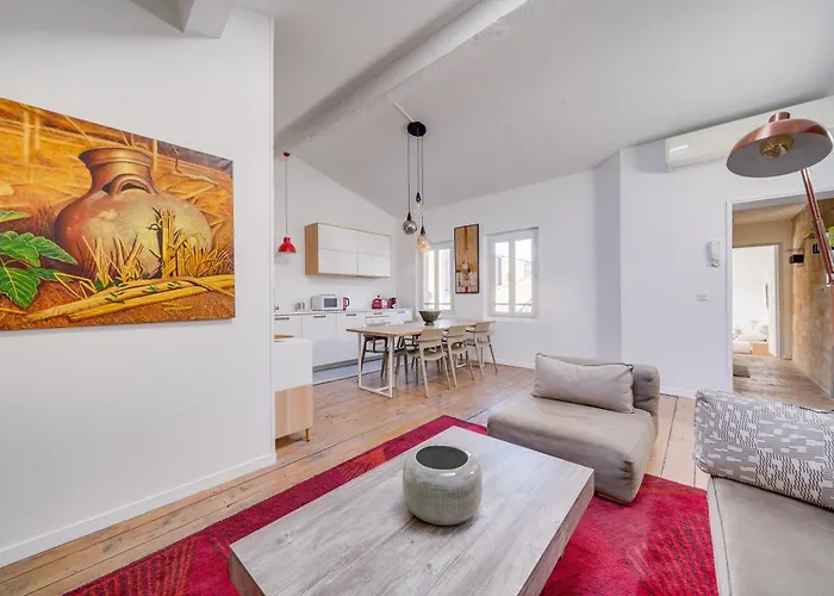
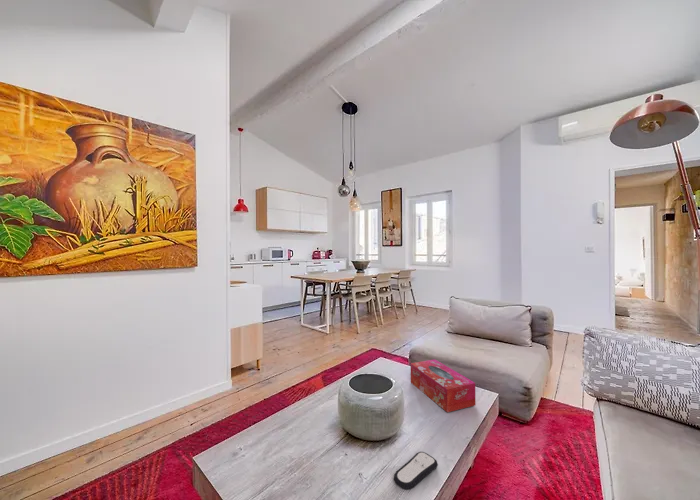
+ remote control (415, 469)
+ tissue box (440, 382)
